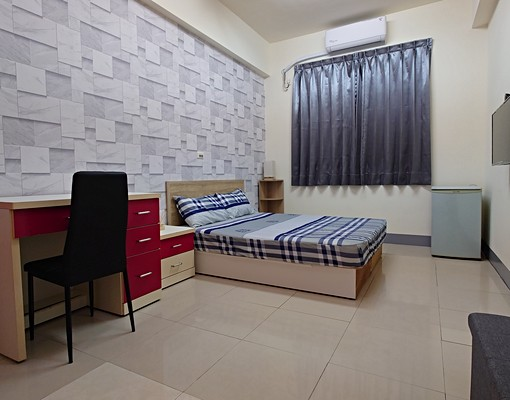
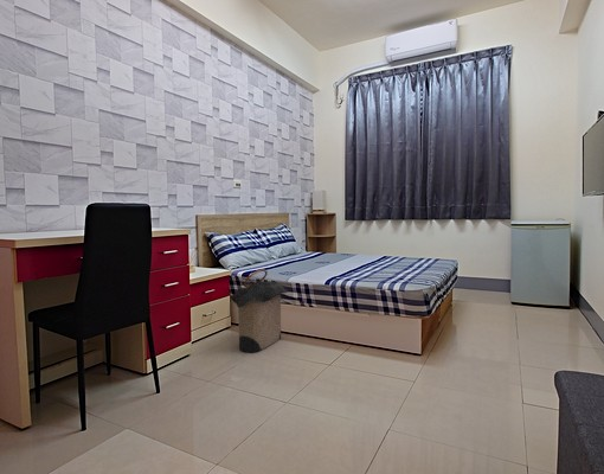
+ laundry hamper (259, 305)
